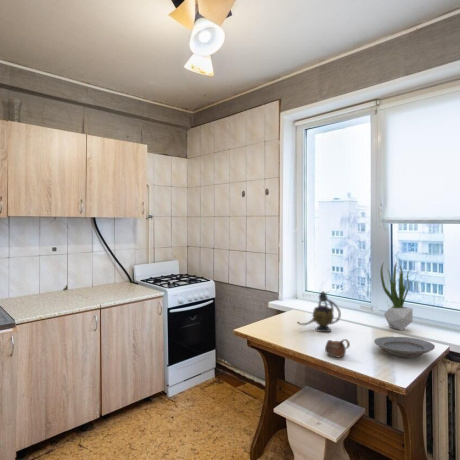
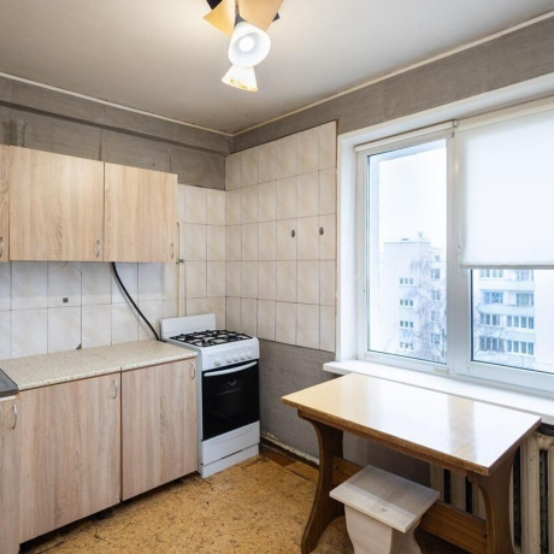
- cup (336, 346)
- teapot (317, 310)
- potted plant (395, 295)
- plate (403, 347)
